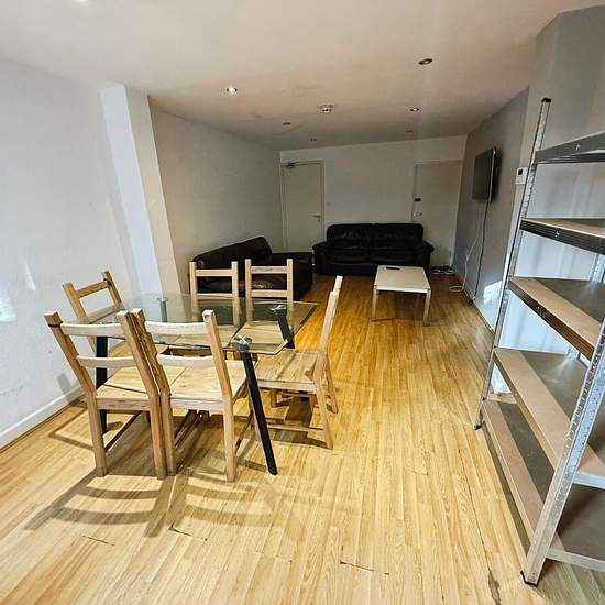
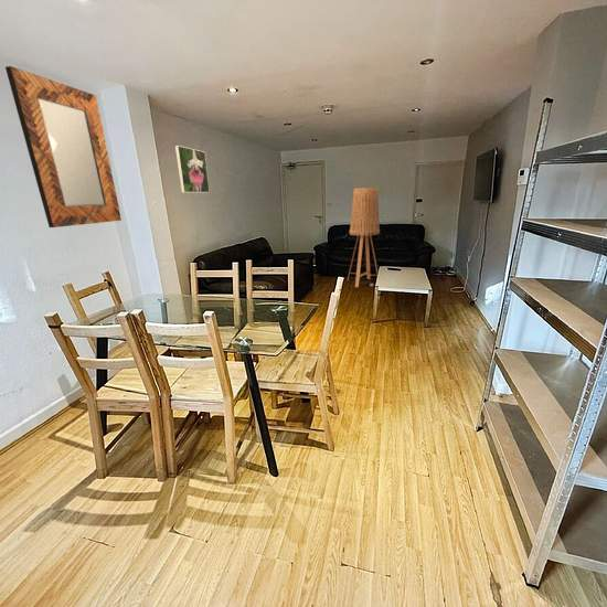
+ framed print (193, 171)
+ home mirror (74, 157)
+ floor lamp (365, 237)
